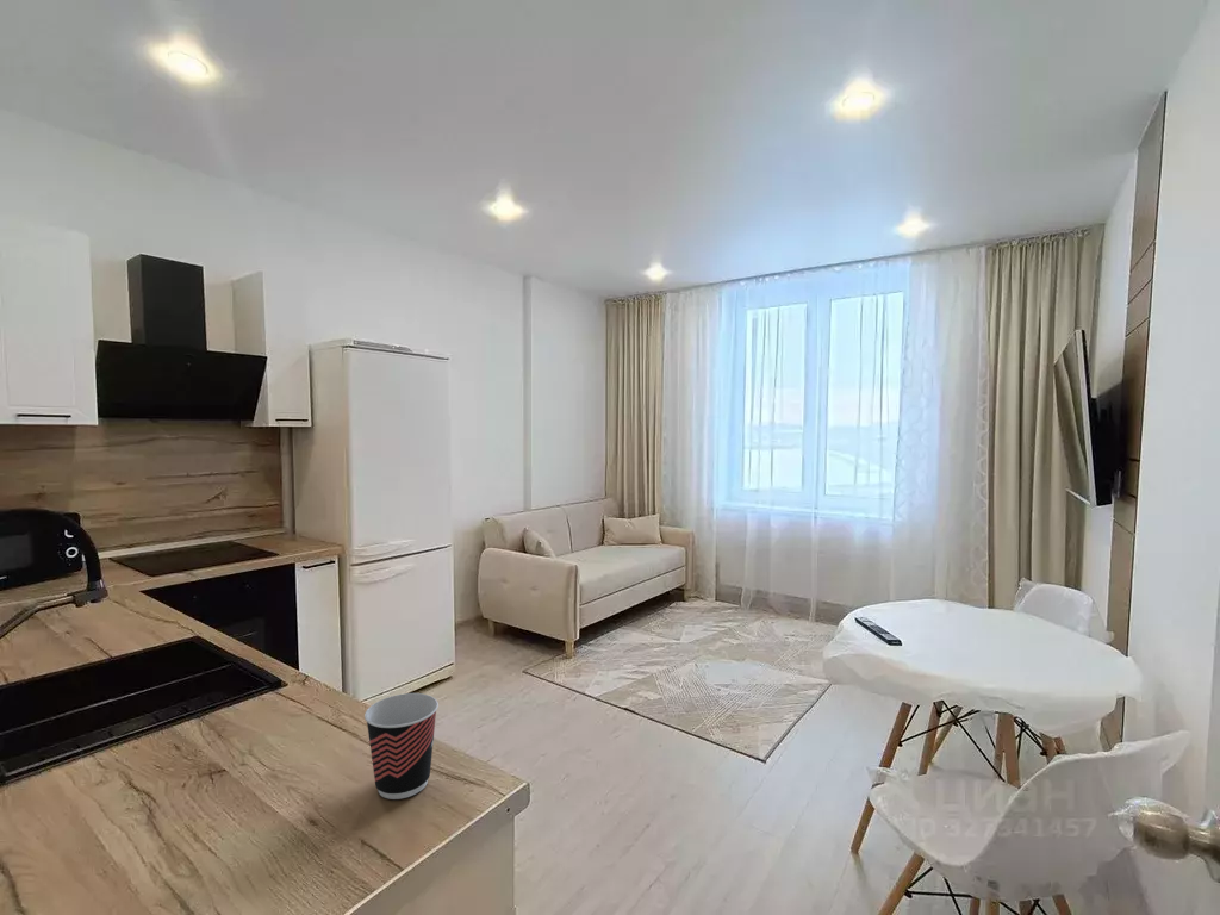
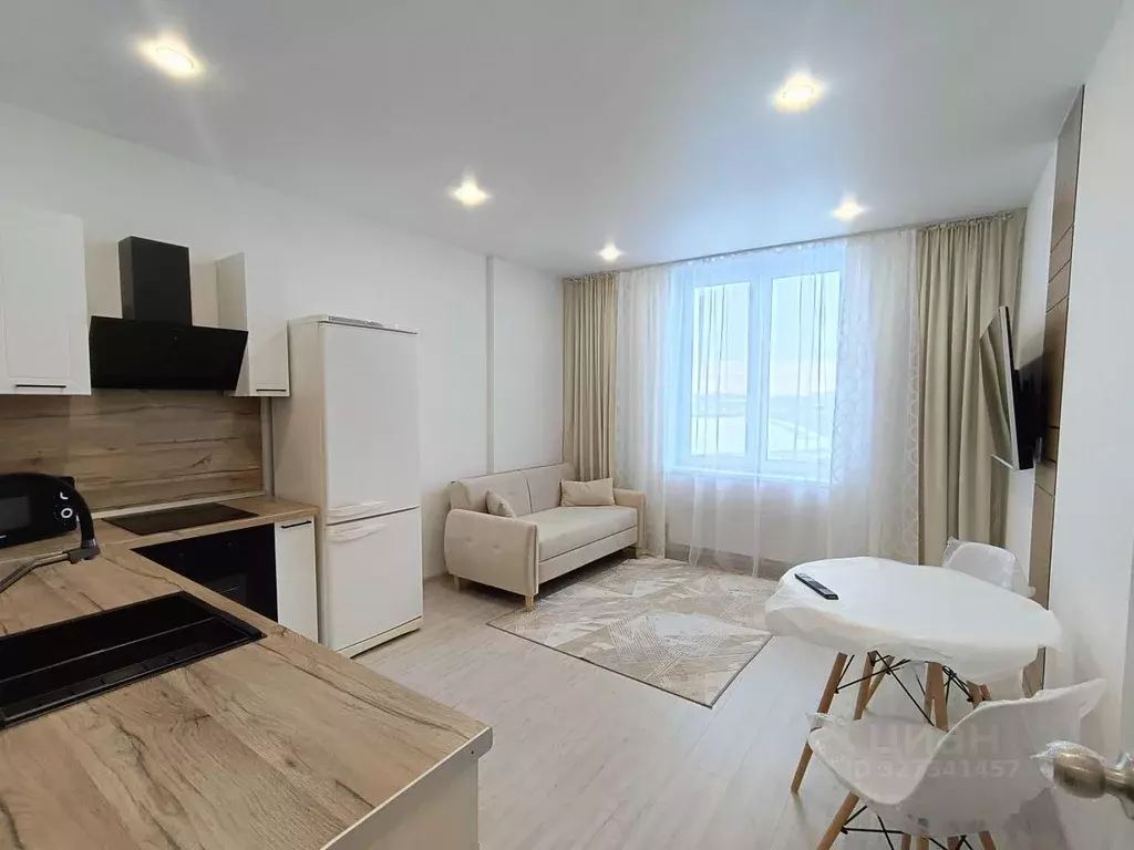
- cup (403, 746)
